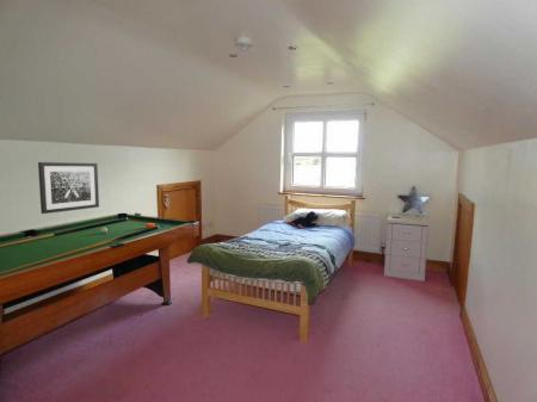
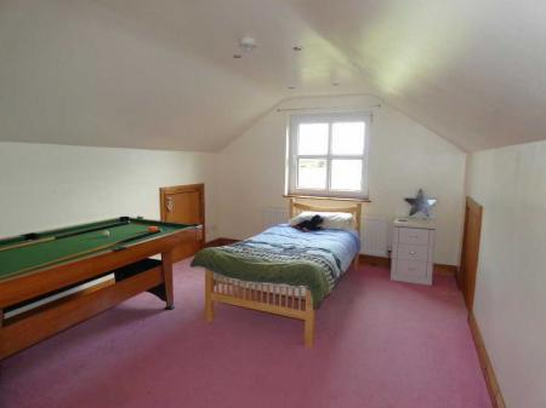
- wall art (70, 186)
